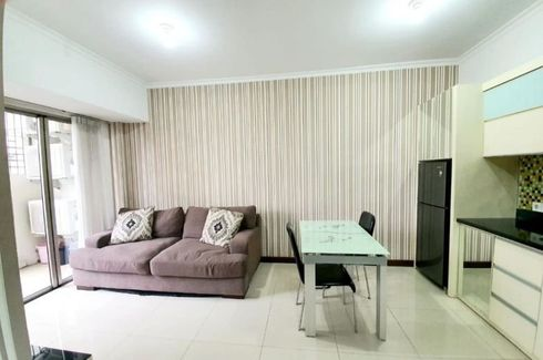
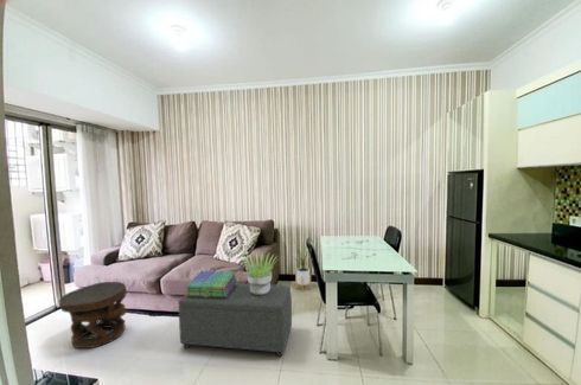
+ stack of books (212, 284)
+ potted plant (258, 274)
+ house plant (302, 263)
+ ottoman (237, 314)
+ side table (97, 313)
